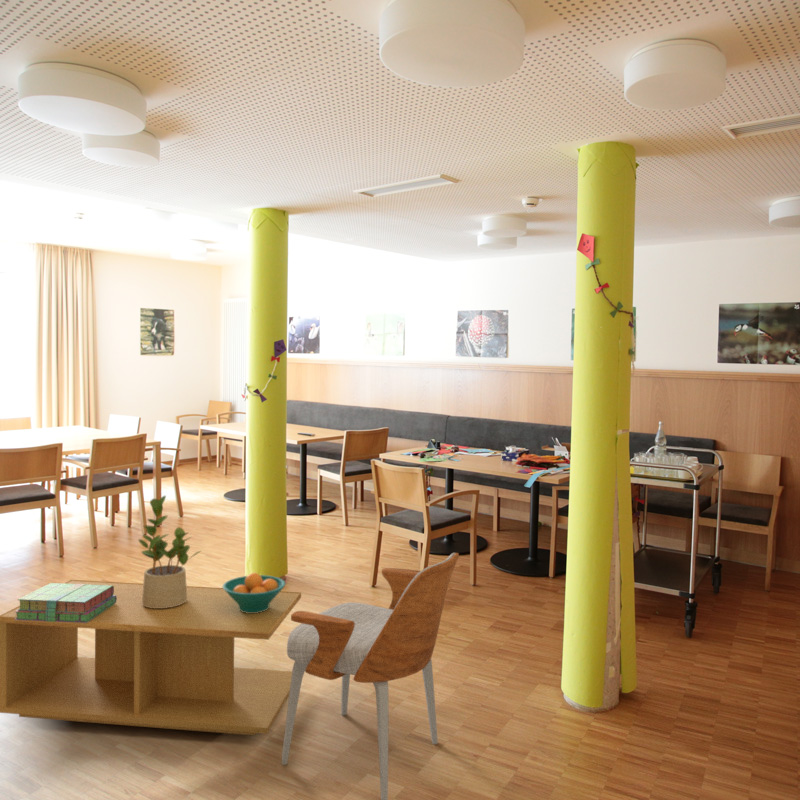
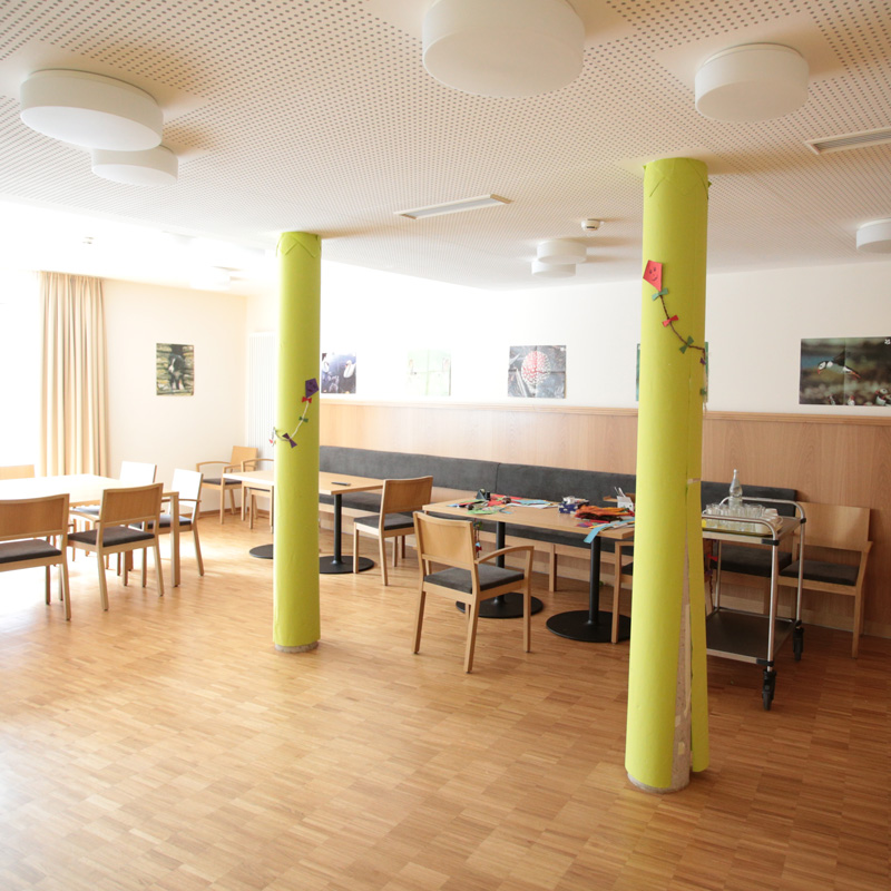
- armchair (377, 654)
- stack of books (67, 600)
- potted plant (171, 549)
- fruit bowl (254, 590)
- coffee table (158, 654)
